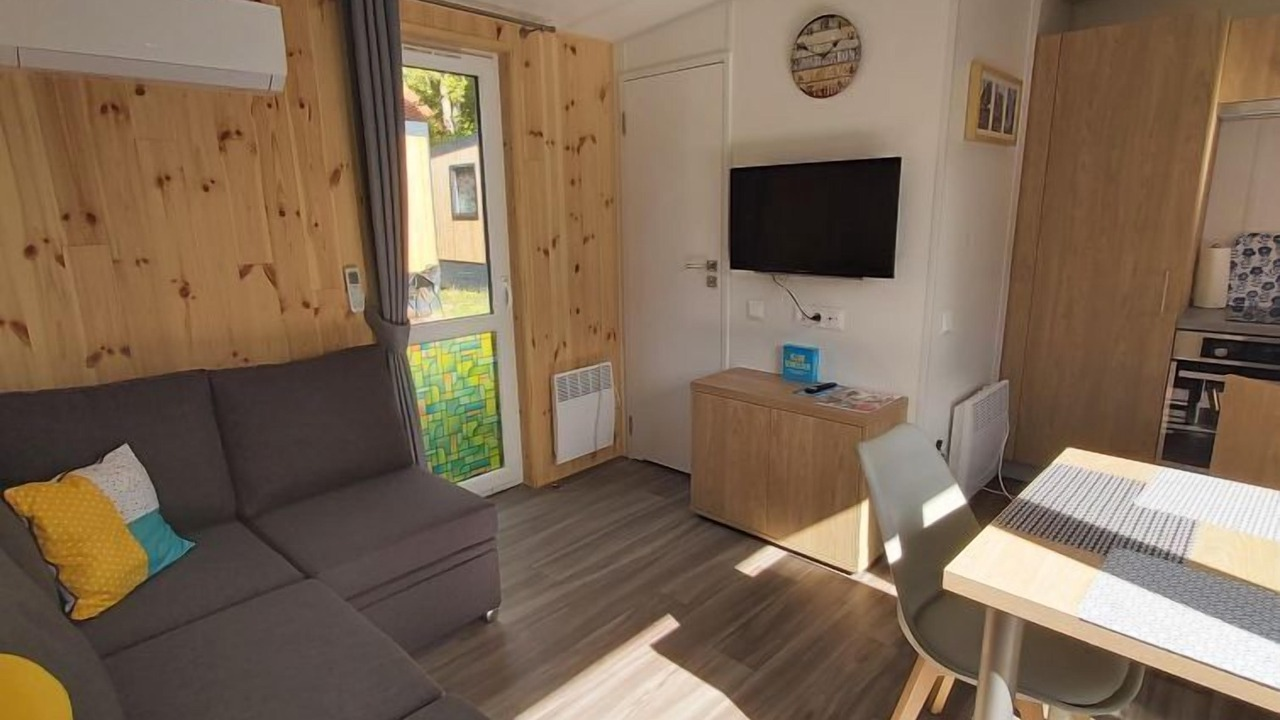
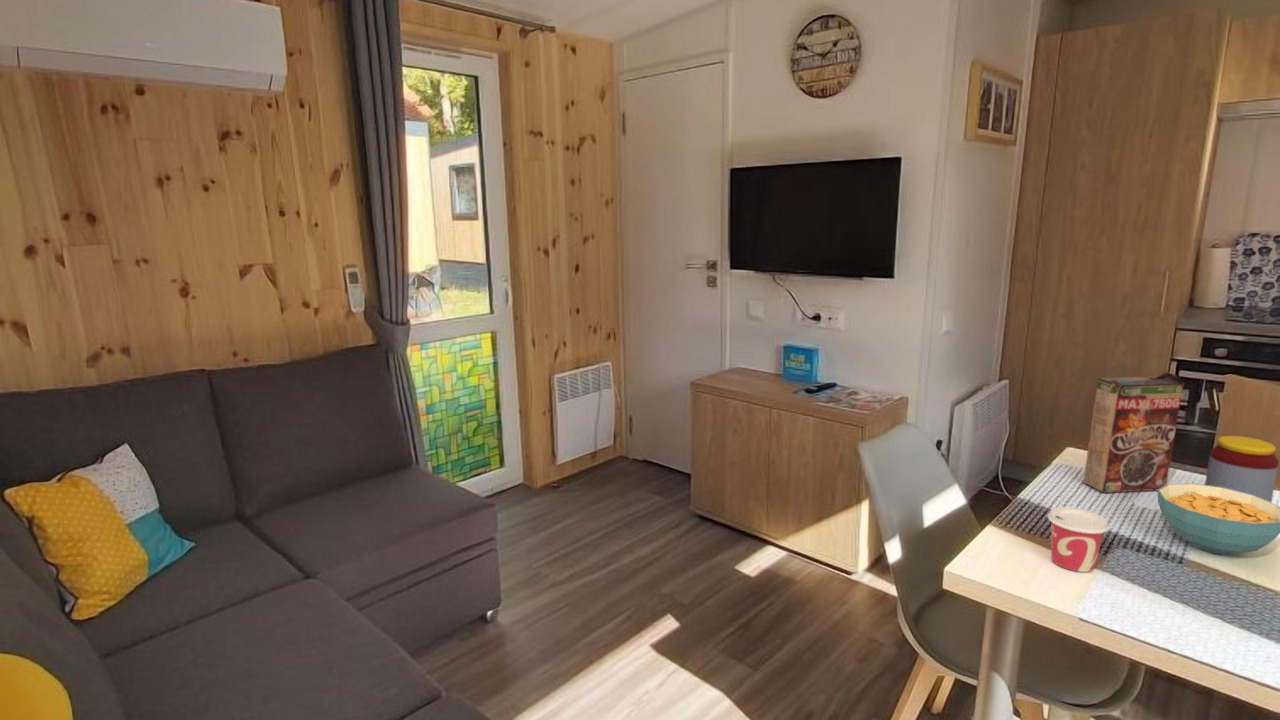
+ cup (1075, 539)
+ cereal box (1131, 429)
+ cereal bowl (1216, 524)
+ jar (1240, 472)
